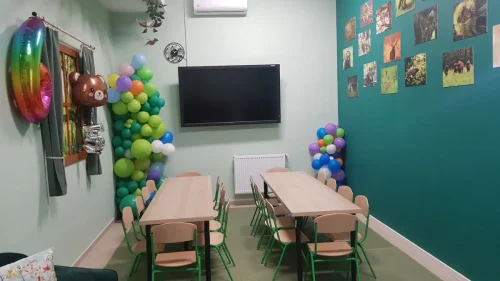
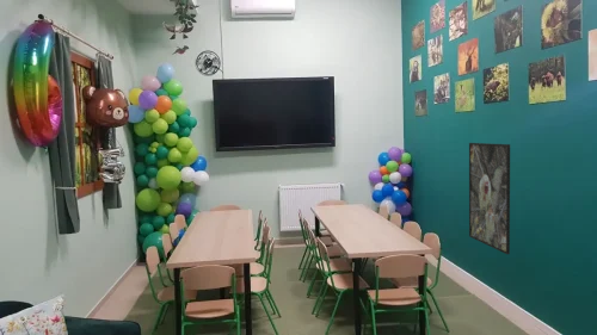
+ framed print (487, 194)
